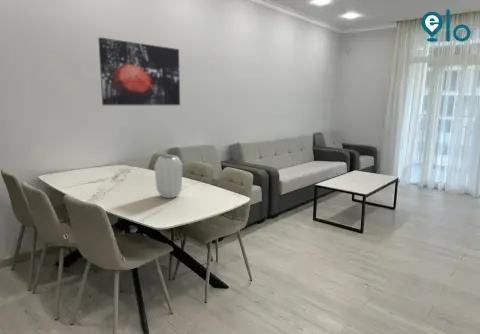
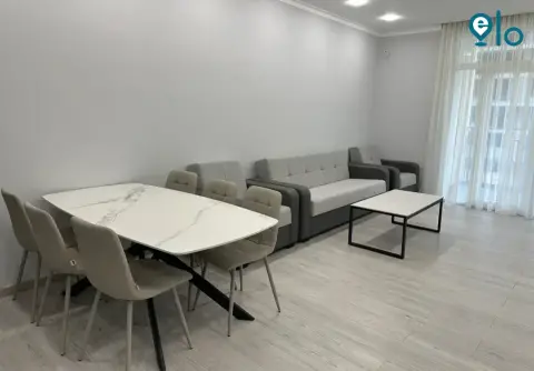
- wall art (143, 75)
- vase (168, 176)
